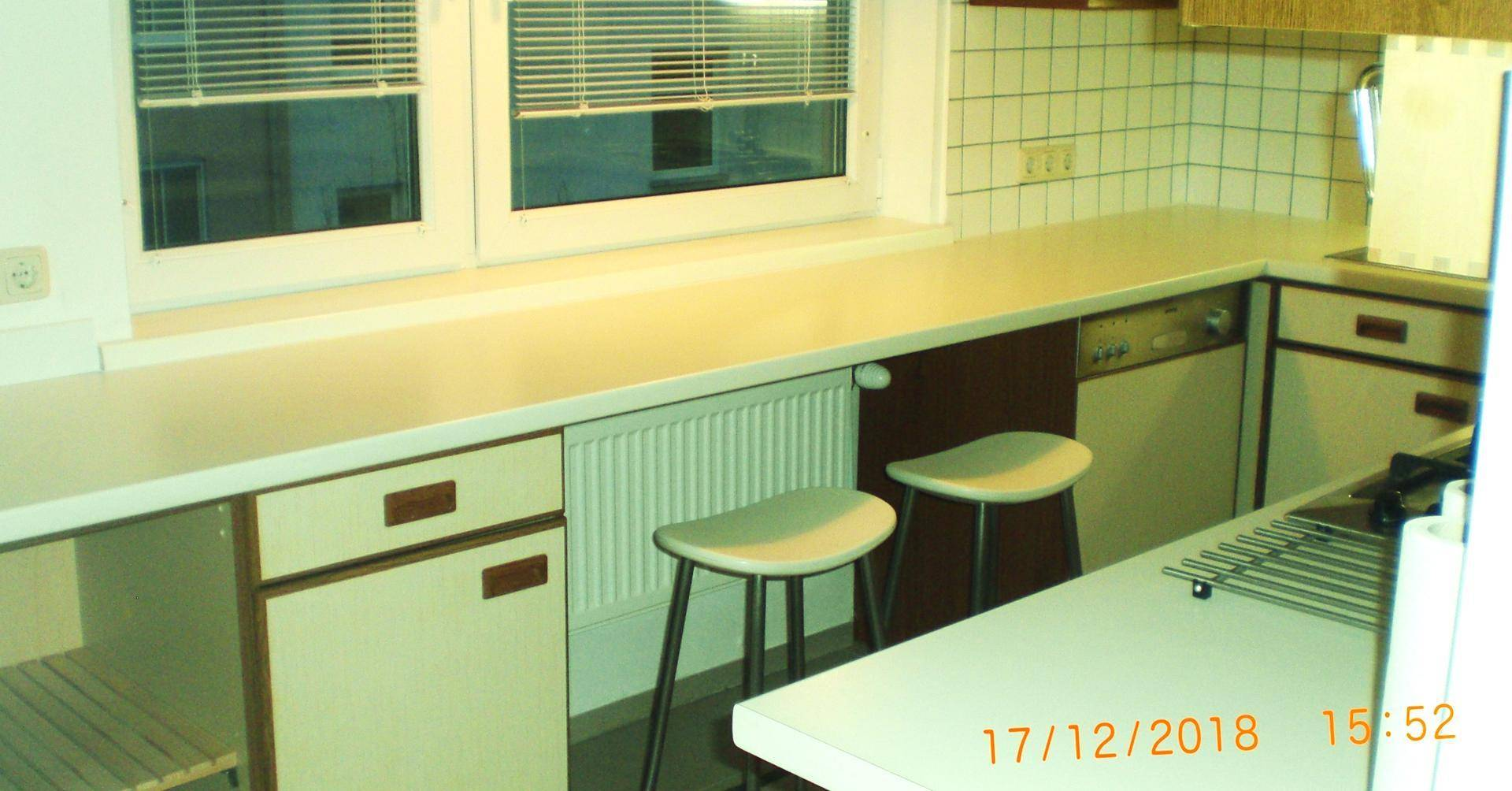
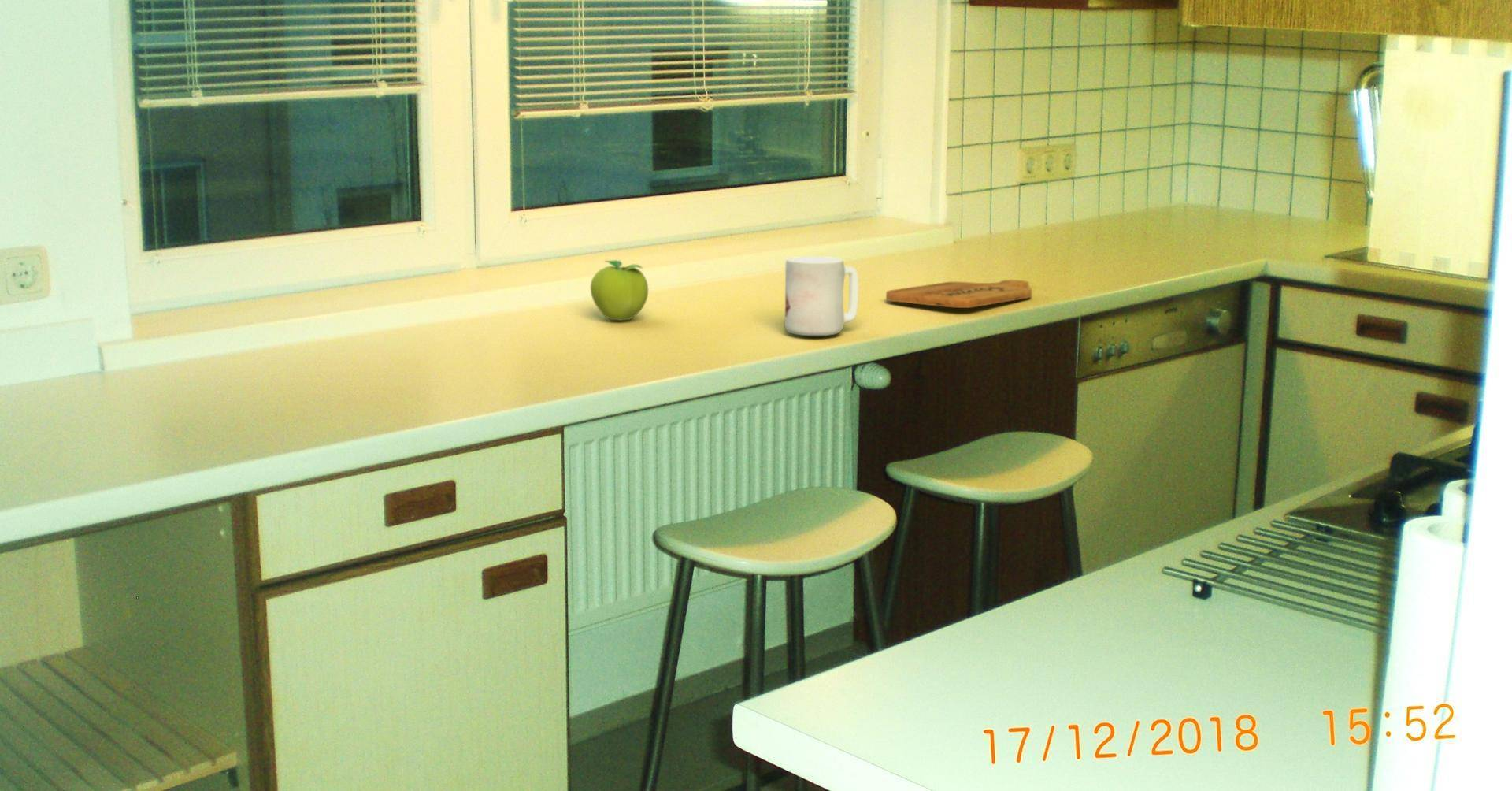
+ cutting board (973, 292)
+ mug (819, 295)
+ fruit (619, 290)
